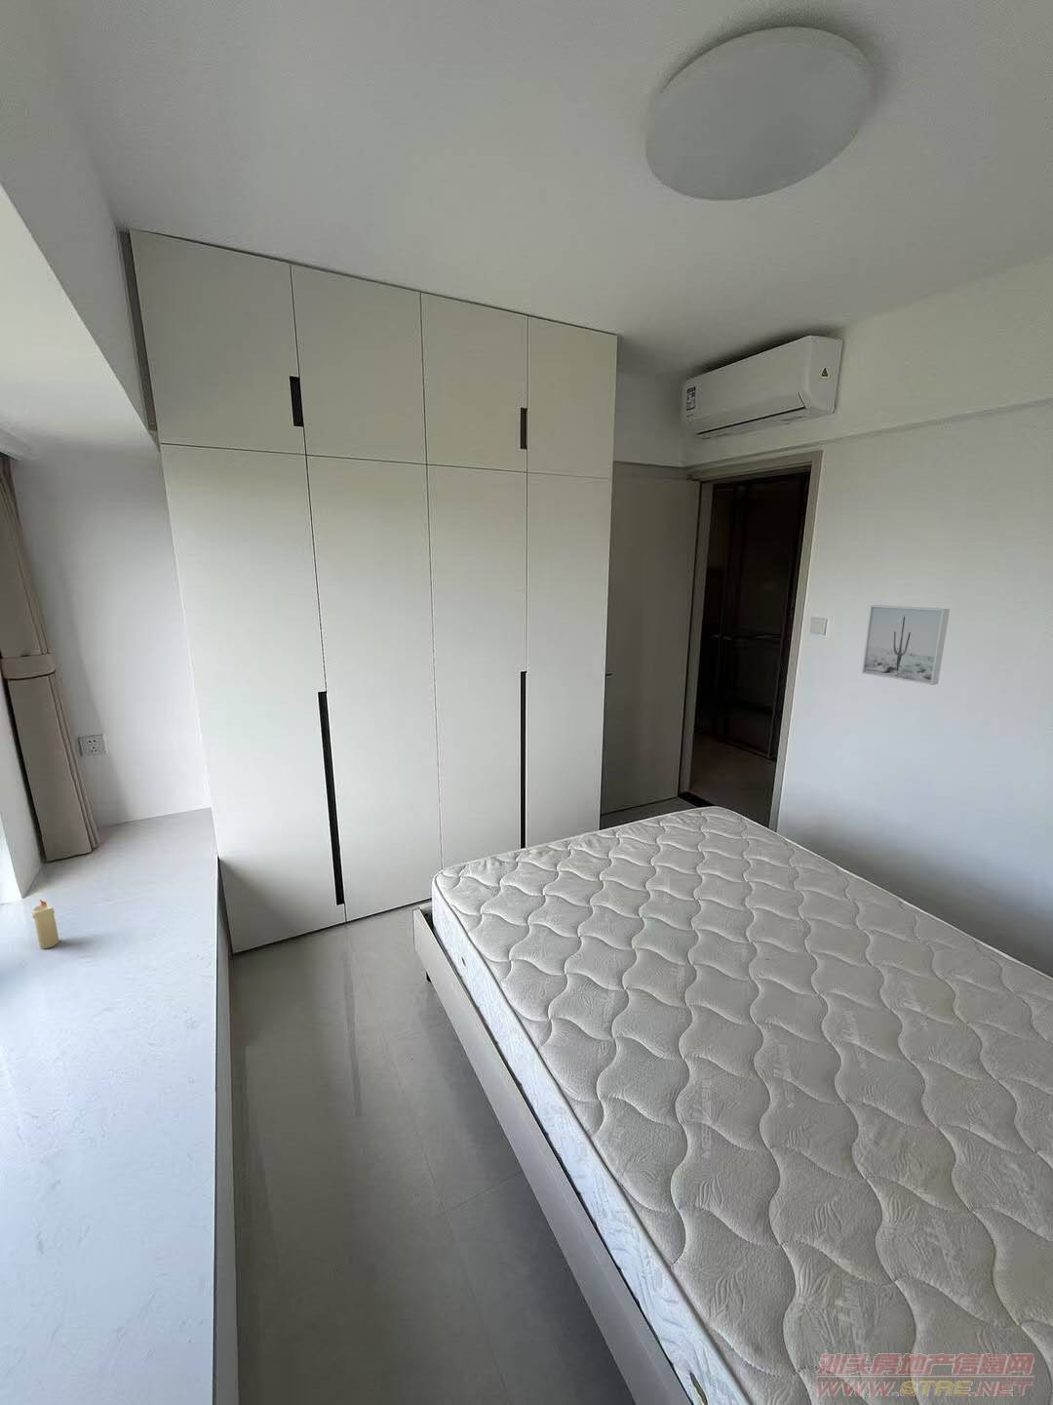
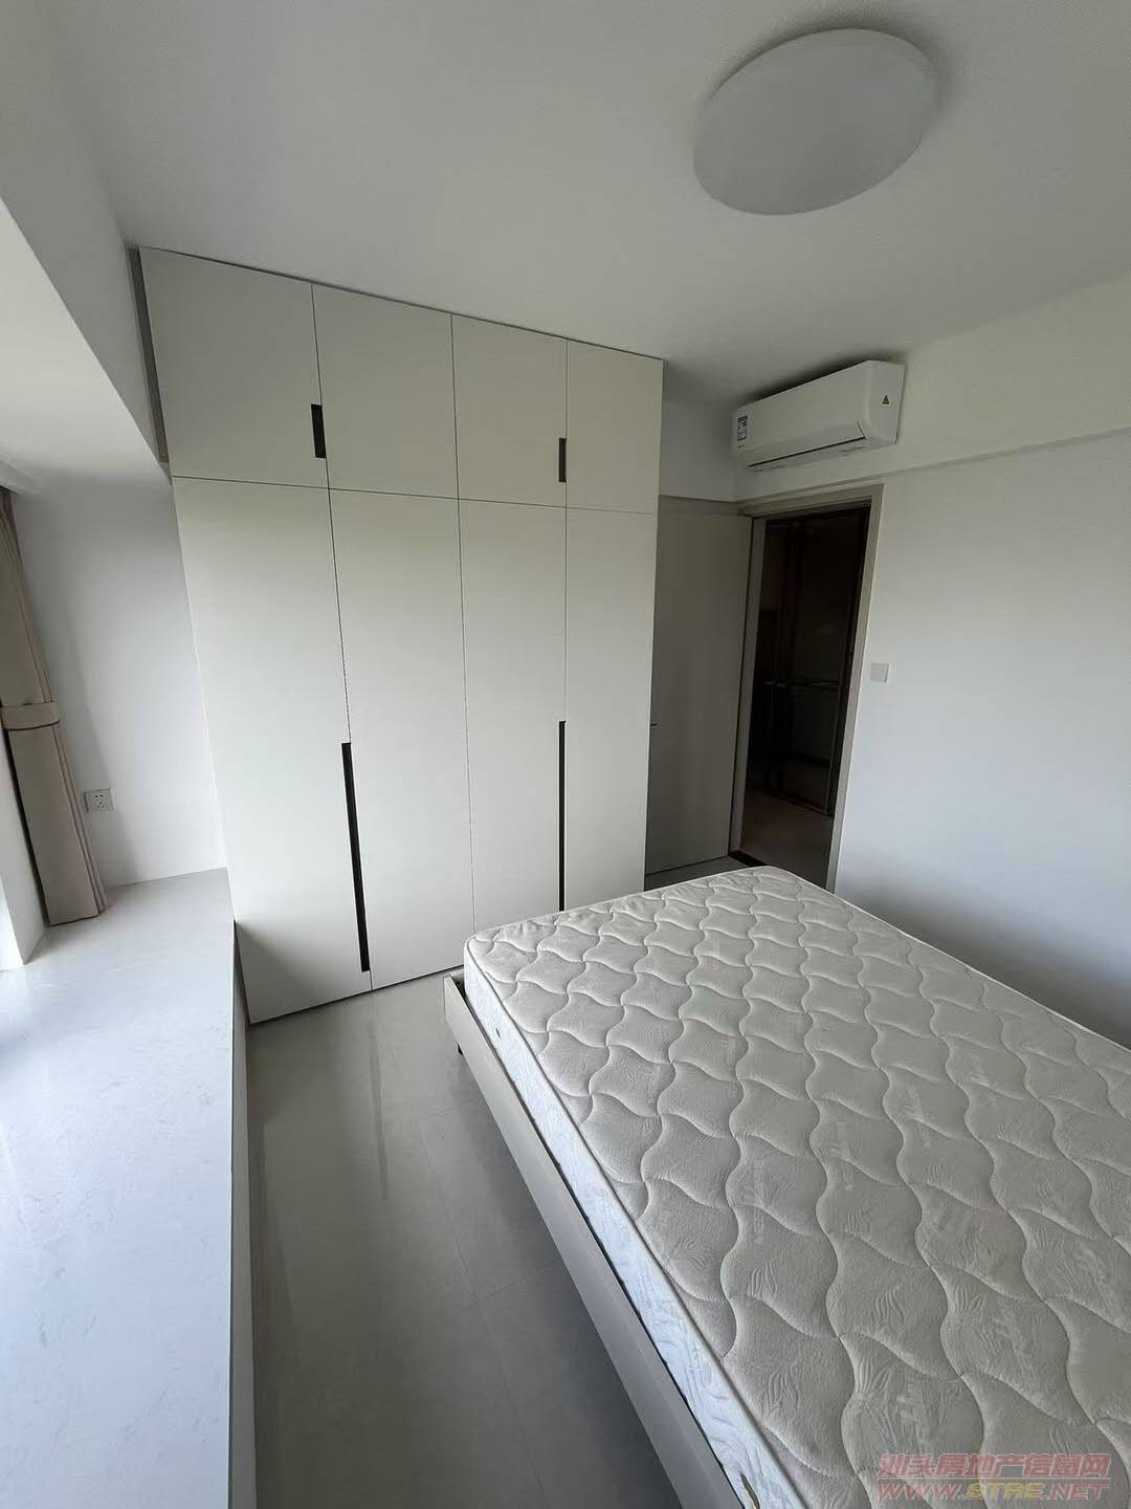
- wall art (901, 643)
- candle (45, 922)
